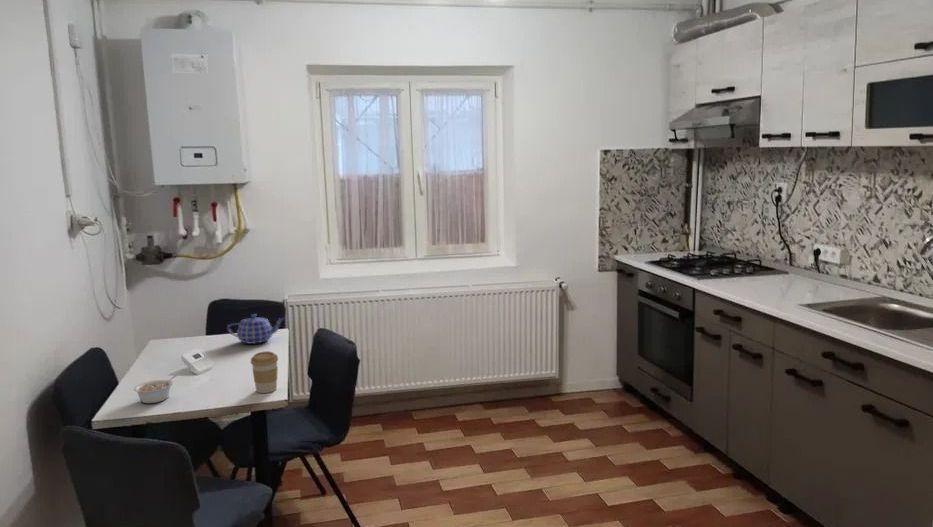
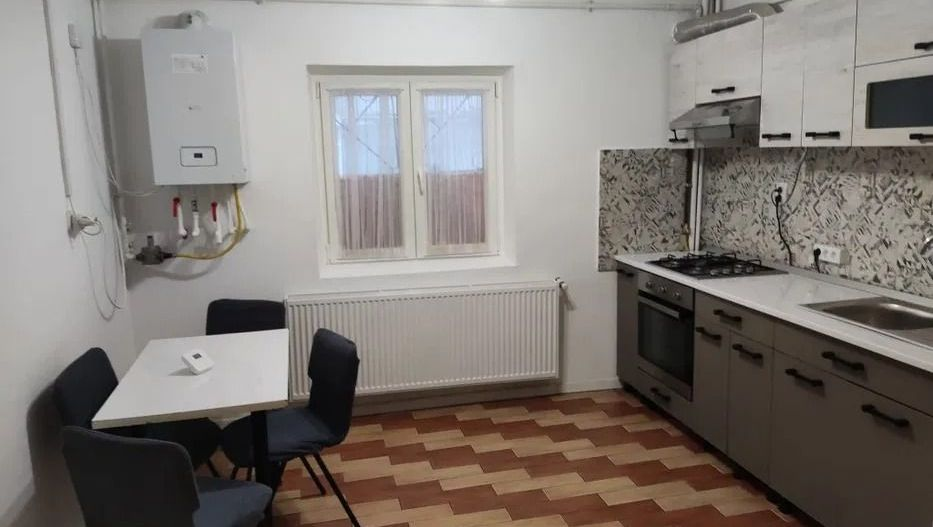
- coffee cup (265, 371)
- legume (154, 390)
- teapot (256, 327)
